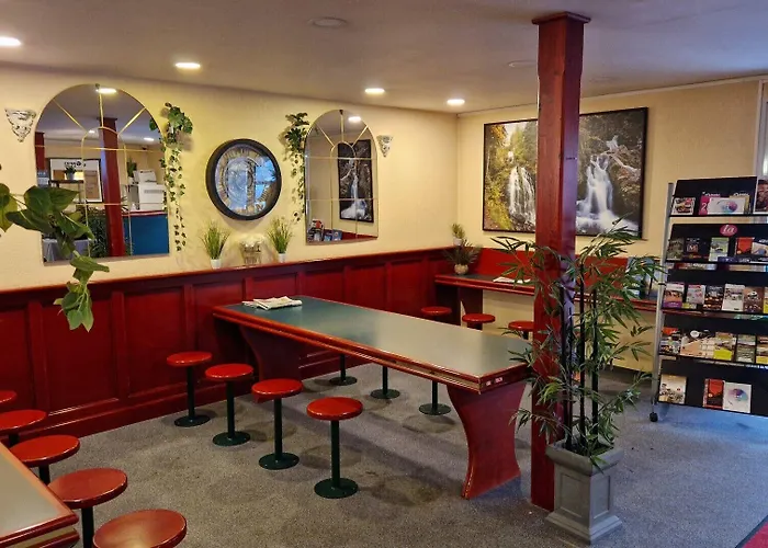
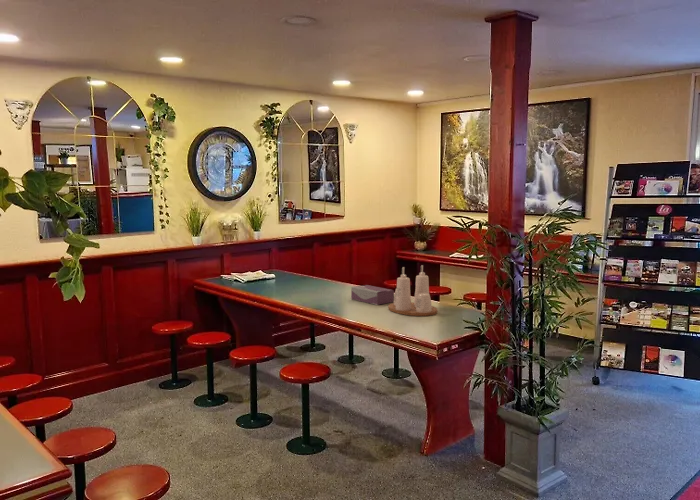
+ condiment set (415, 289)
+ tissue box (372, 294)
